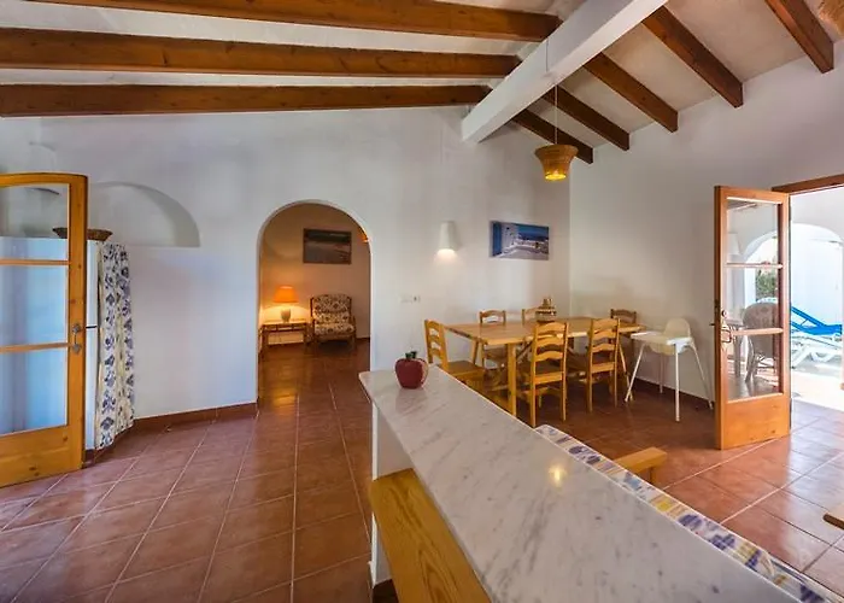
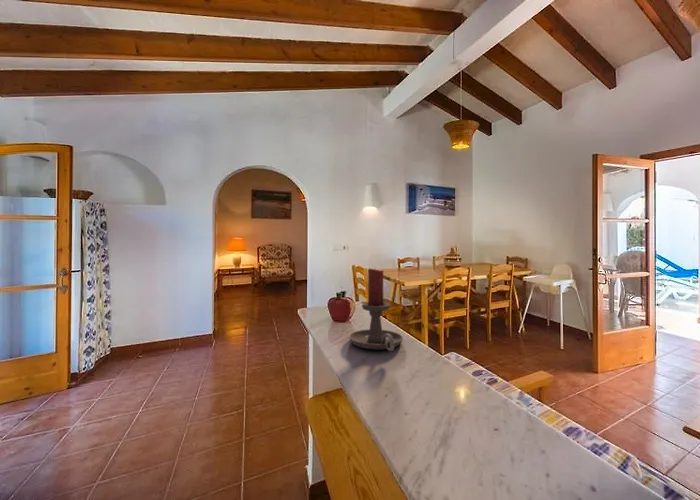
+ candle holder (378, 306)
